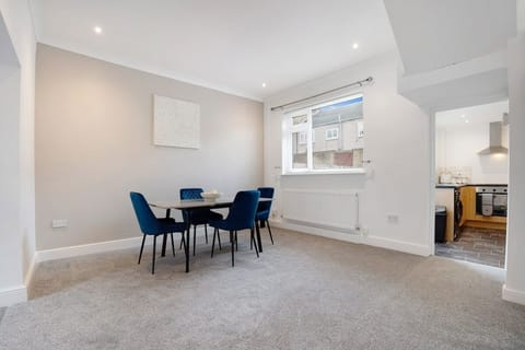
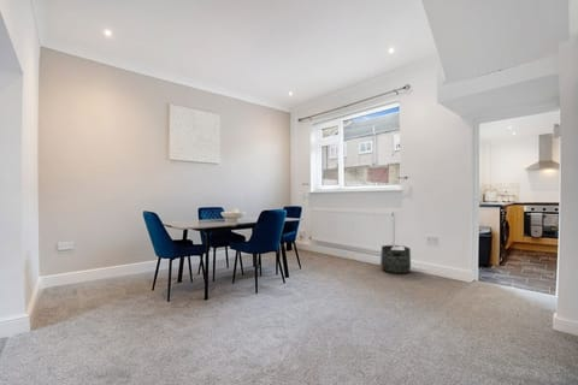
+ basket (395, 259)
